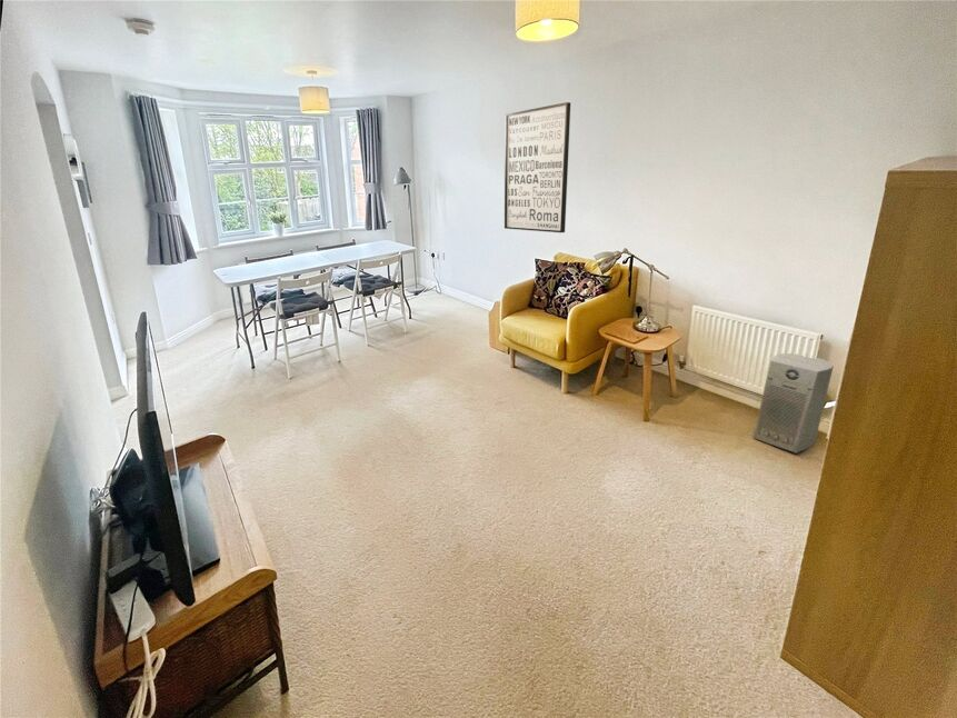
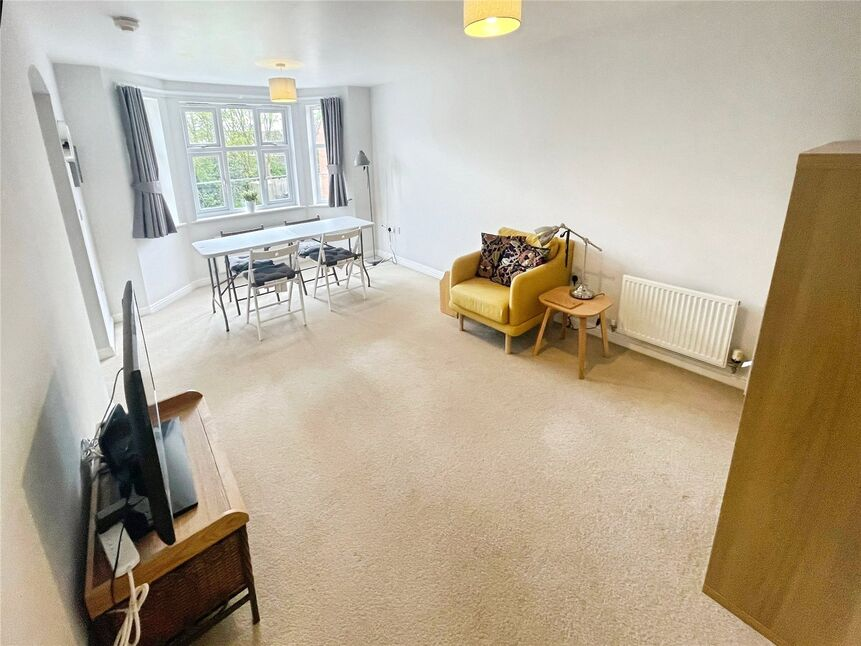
- fan (794, 399)
- wall art (534, 171)
